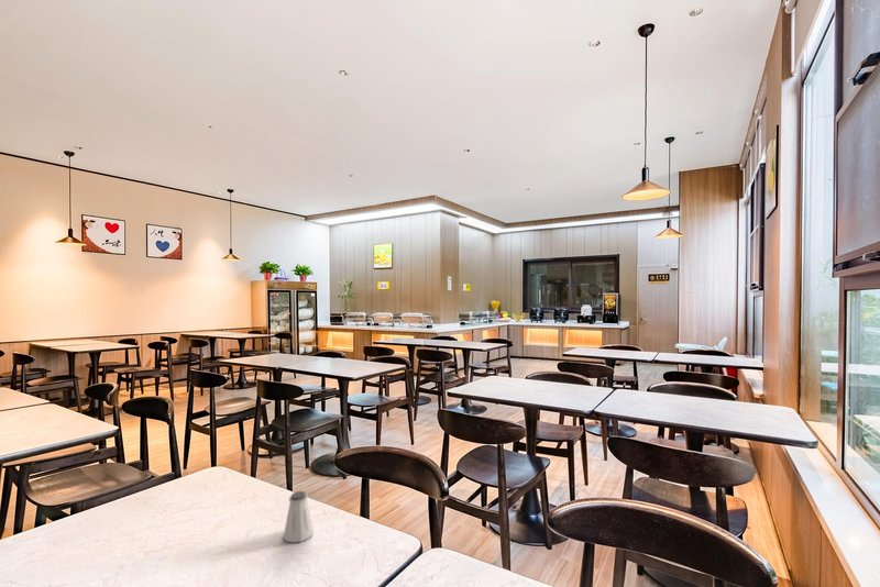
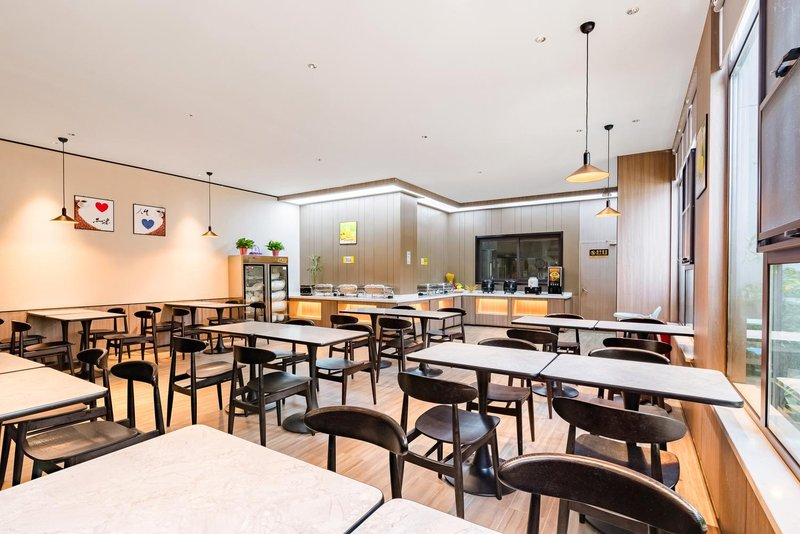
- saltshaker (298, 513)
